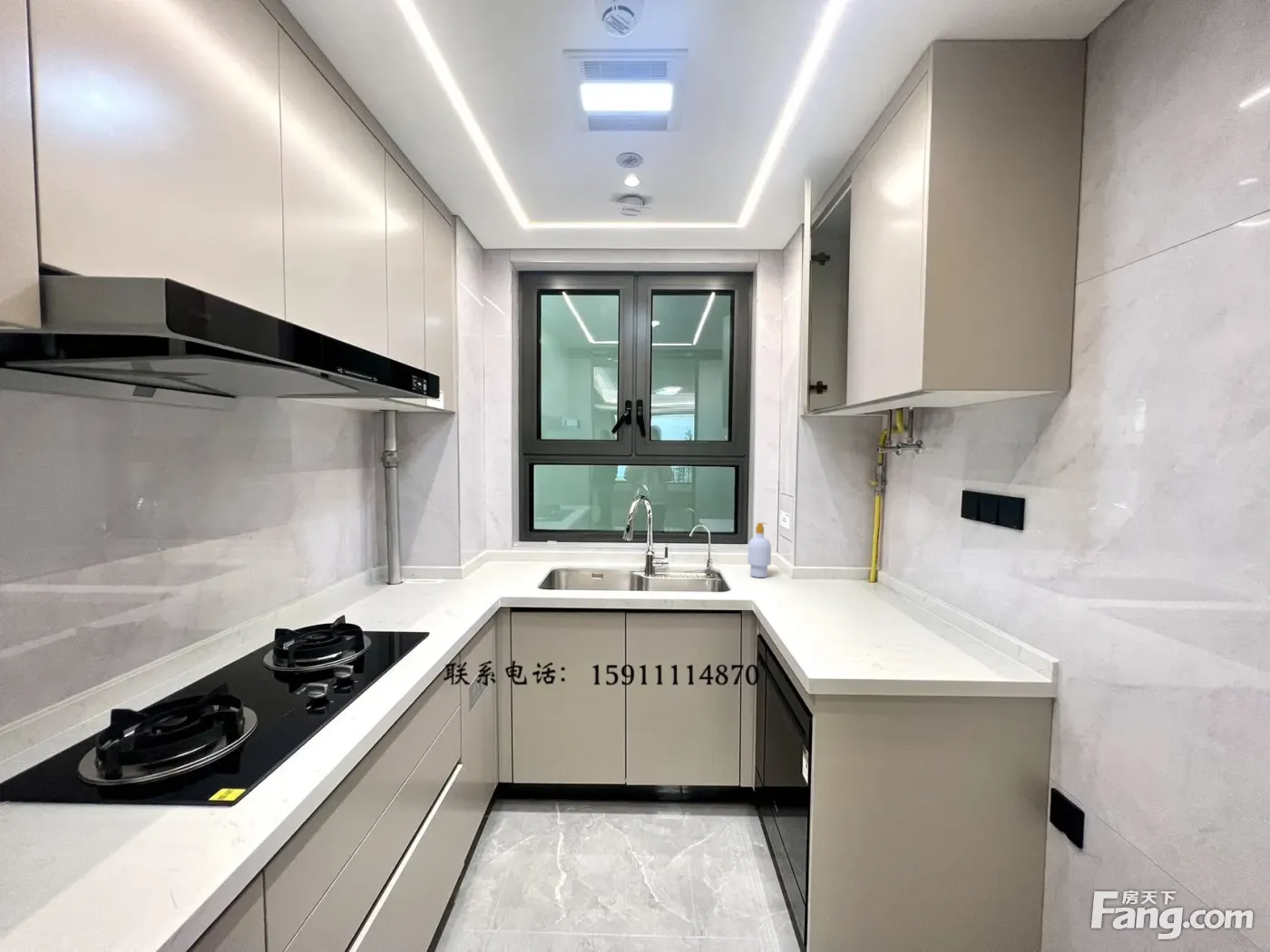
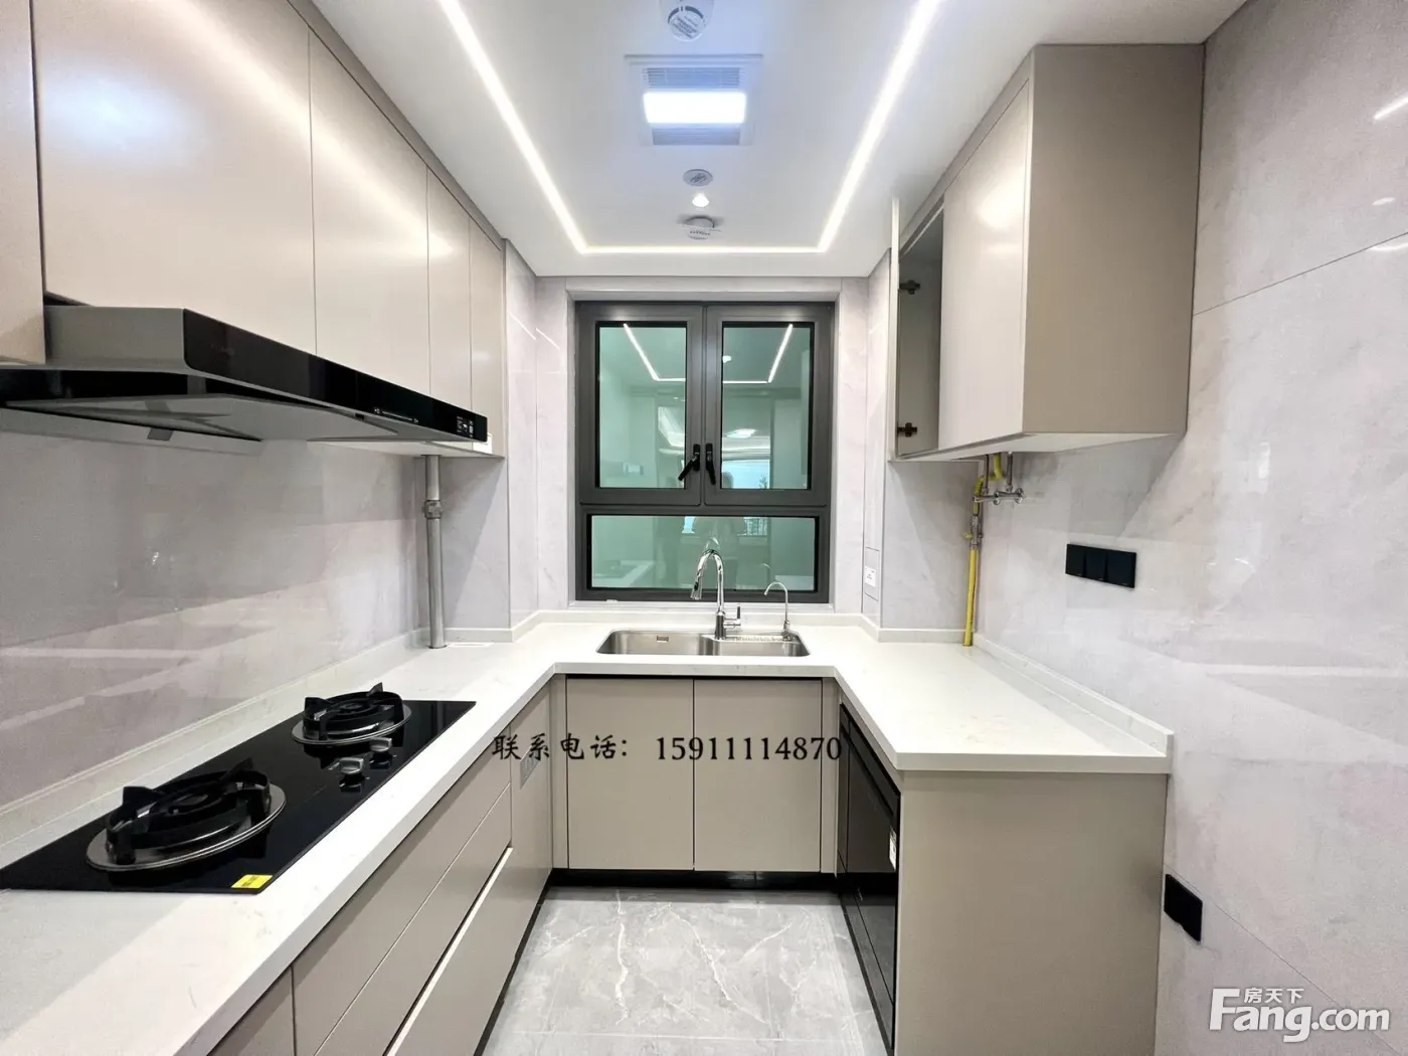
- soap bottle (759, 549)
